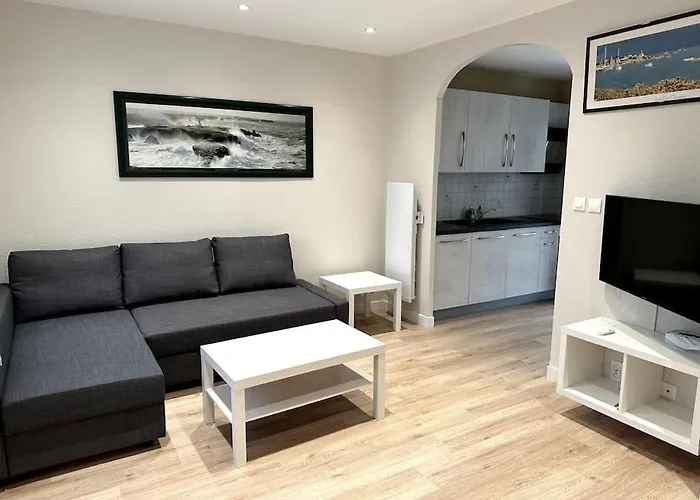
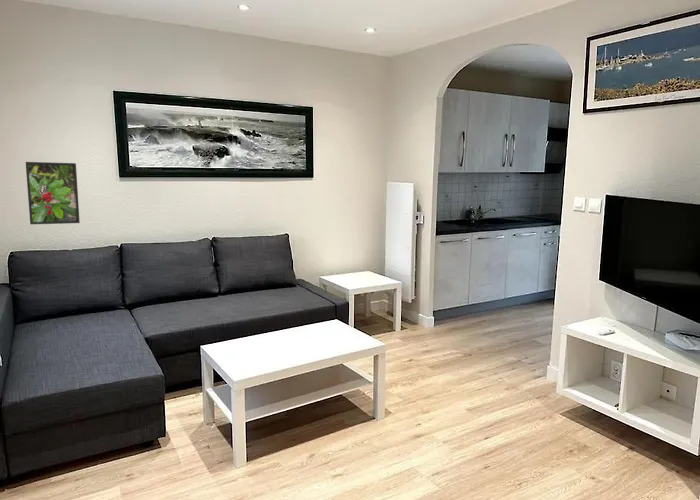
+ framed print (53, 193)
